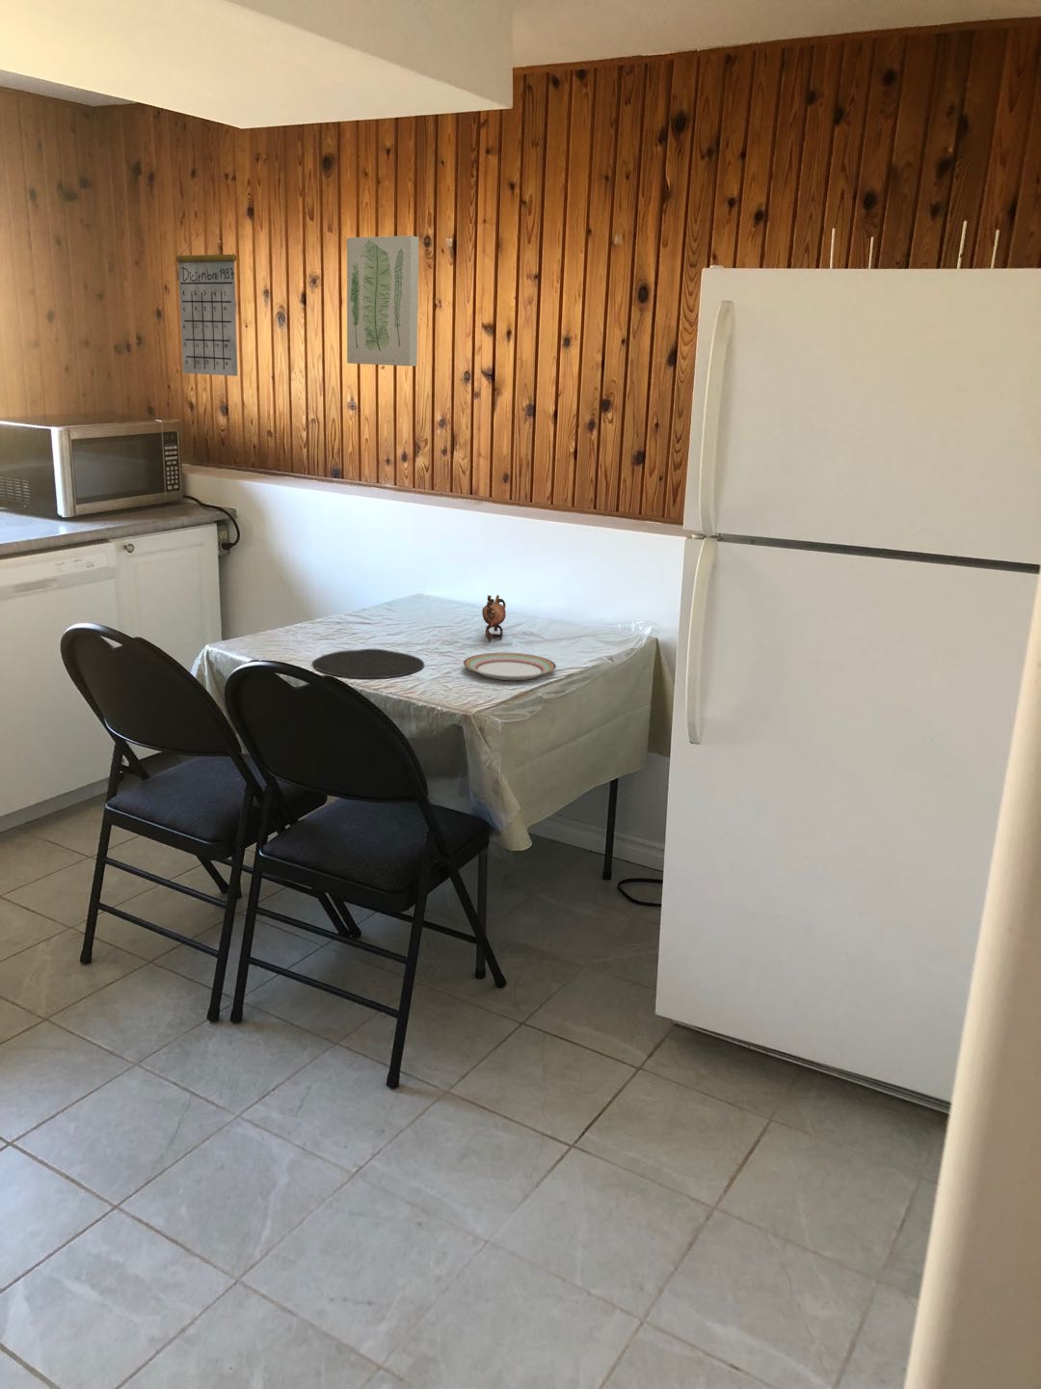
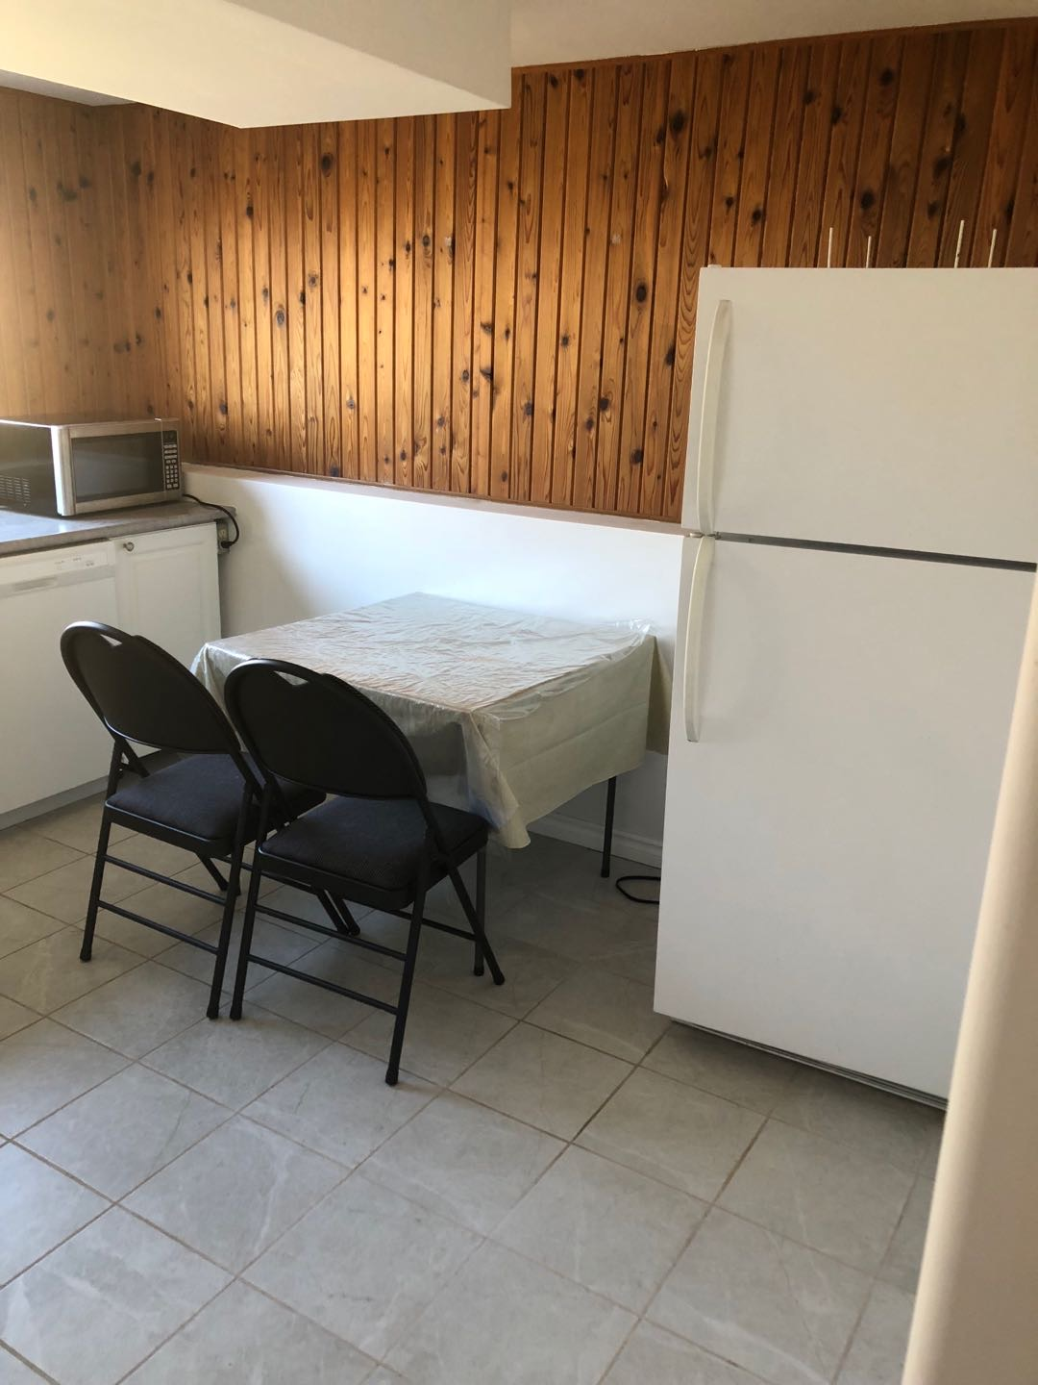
- calendar (208, 301)
- wall art (382, 302)
- plate (369, 663)
- plate (508, 667)
- teapot (493, 616)
